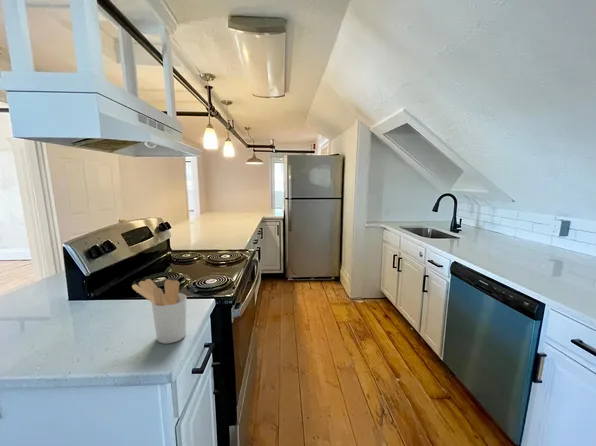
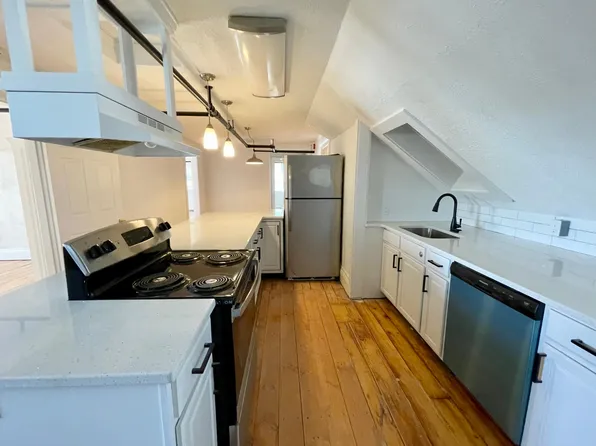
- utensil holder (161, 308)
